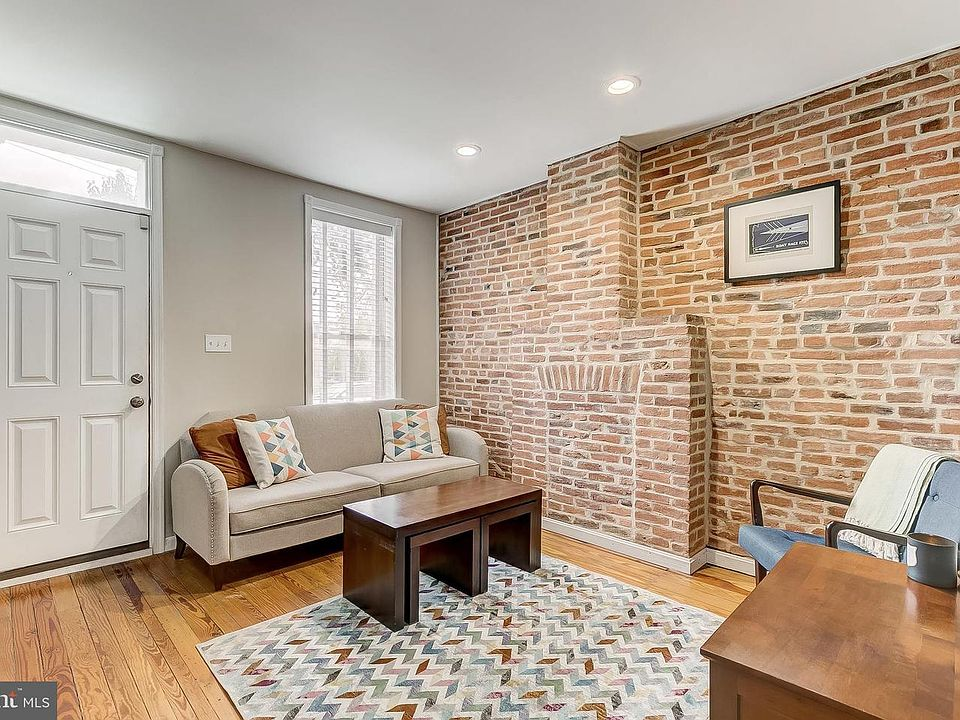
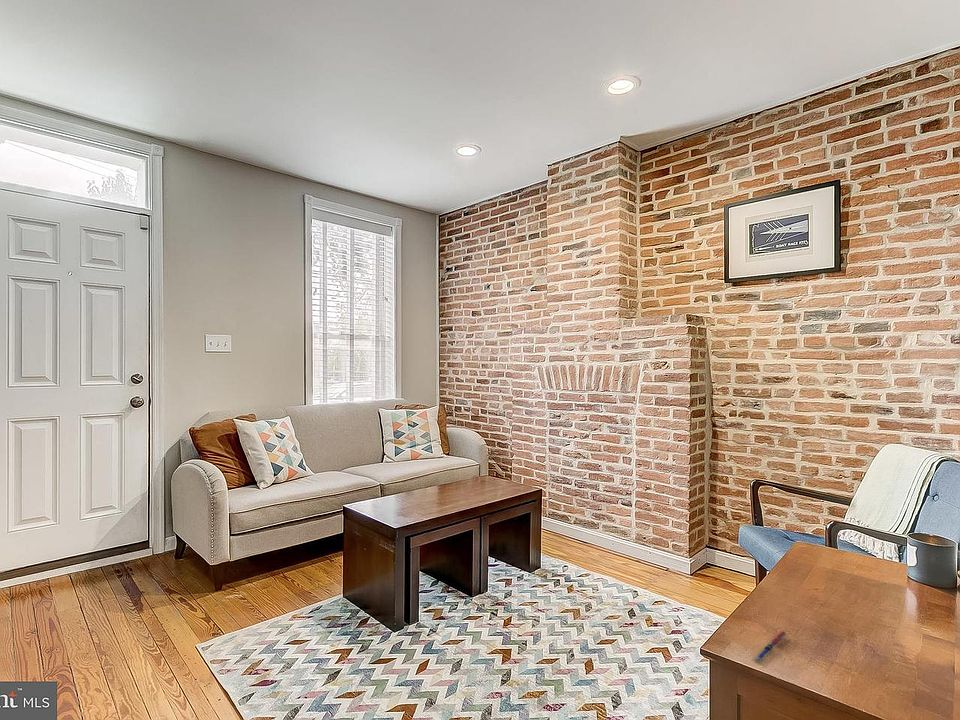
+ pen (770, 645)
